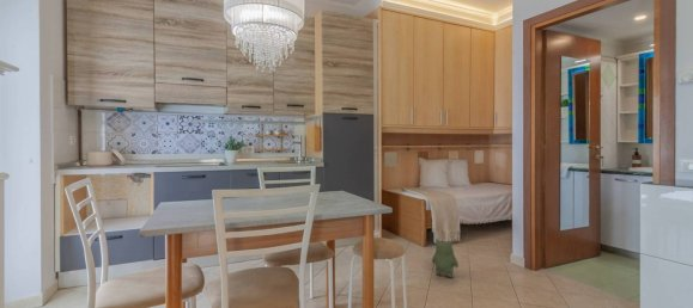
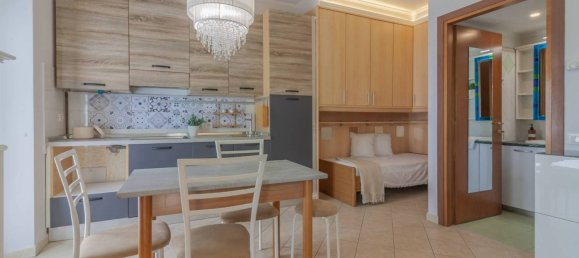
- plush toy (444, 257)
